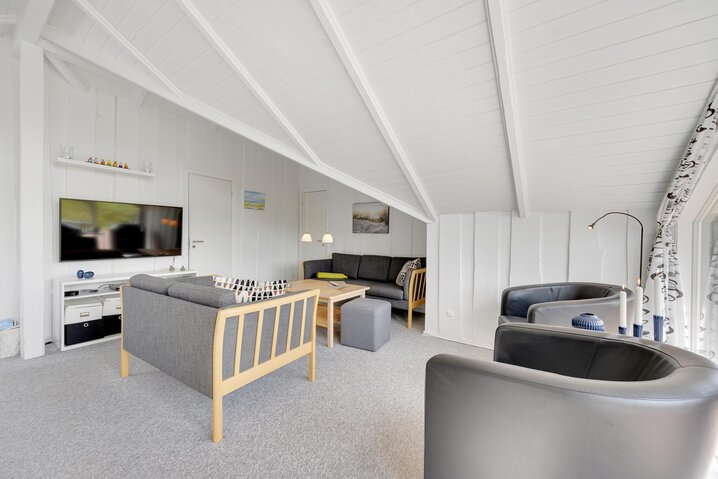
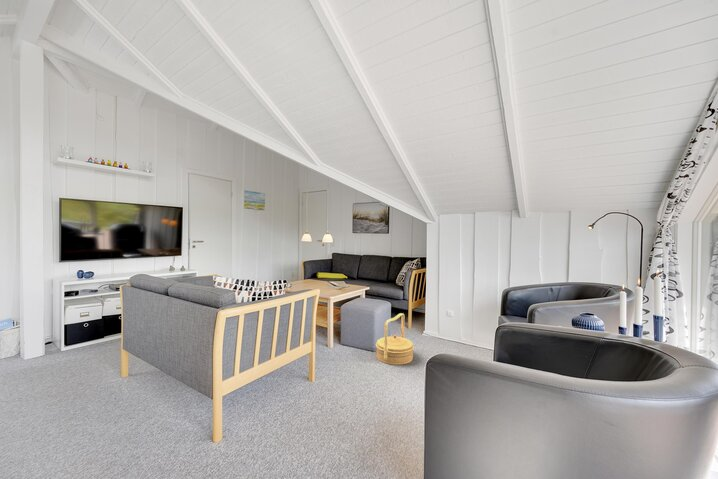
+ woven basket (394, 336)
